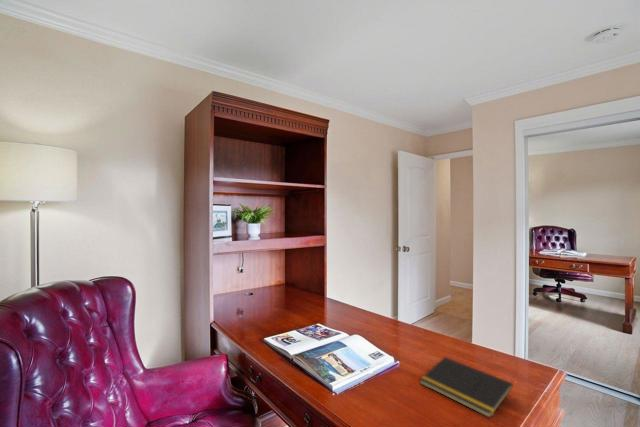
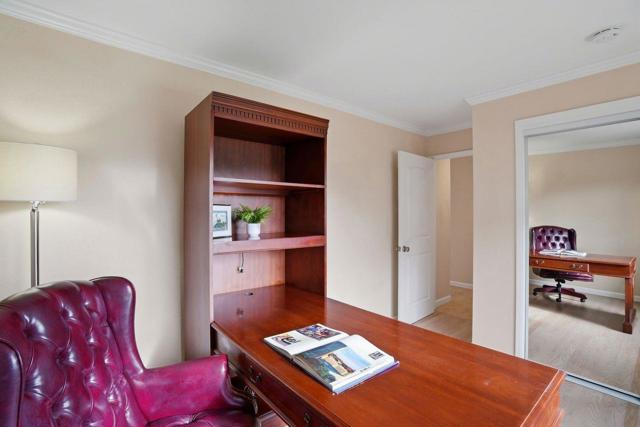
- notepad (464, 383)
